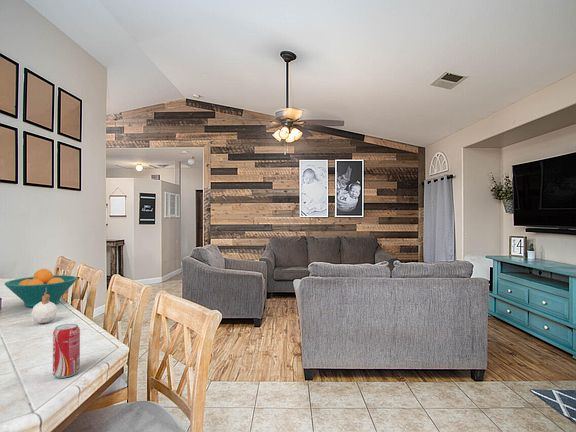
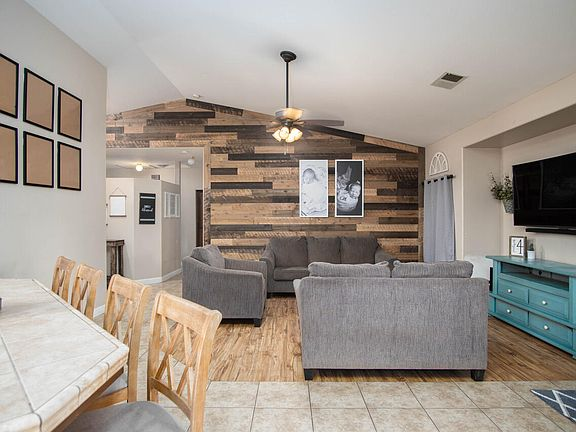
- candle (44, 304)
- beverage can (66, 350)
- fruit bowl (42, 286)
